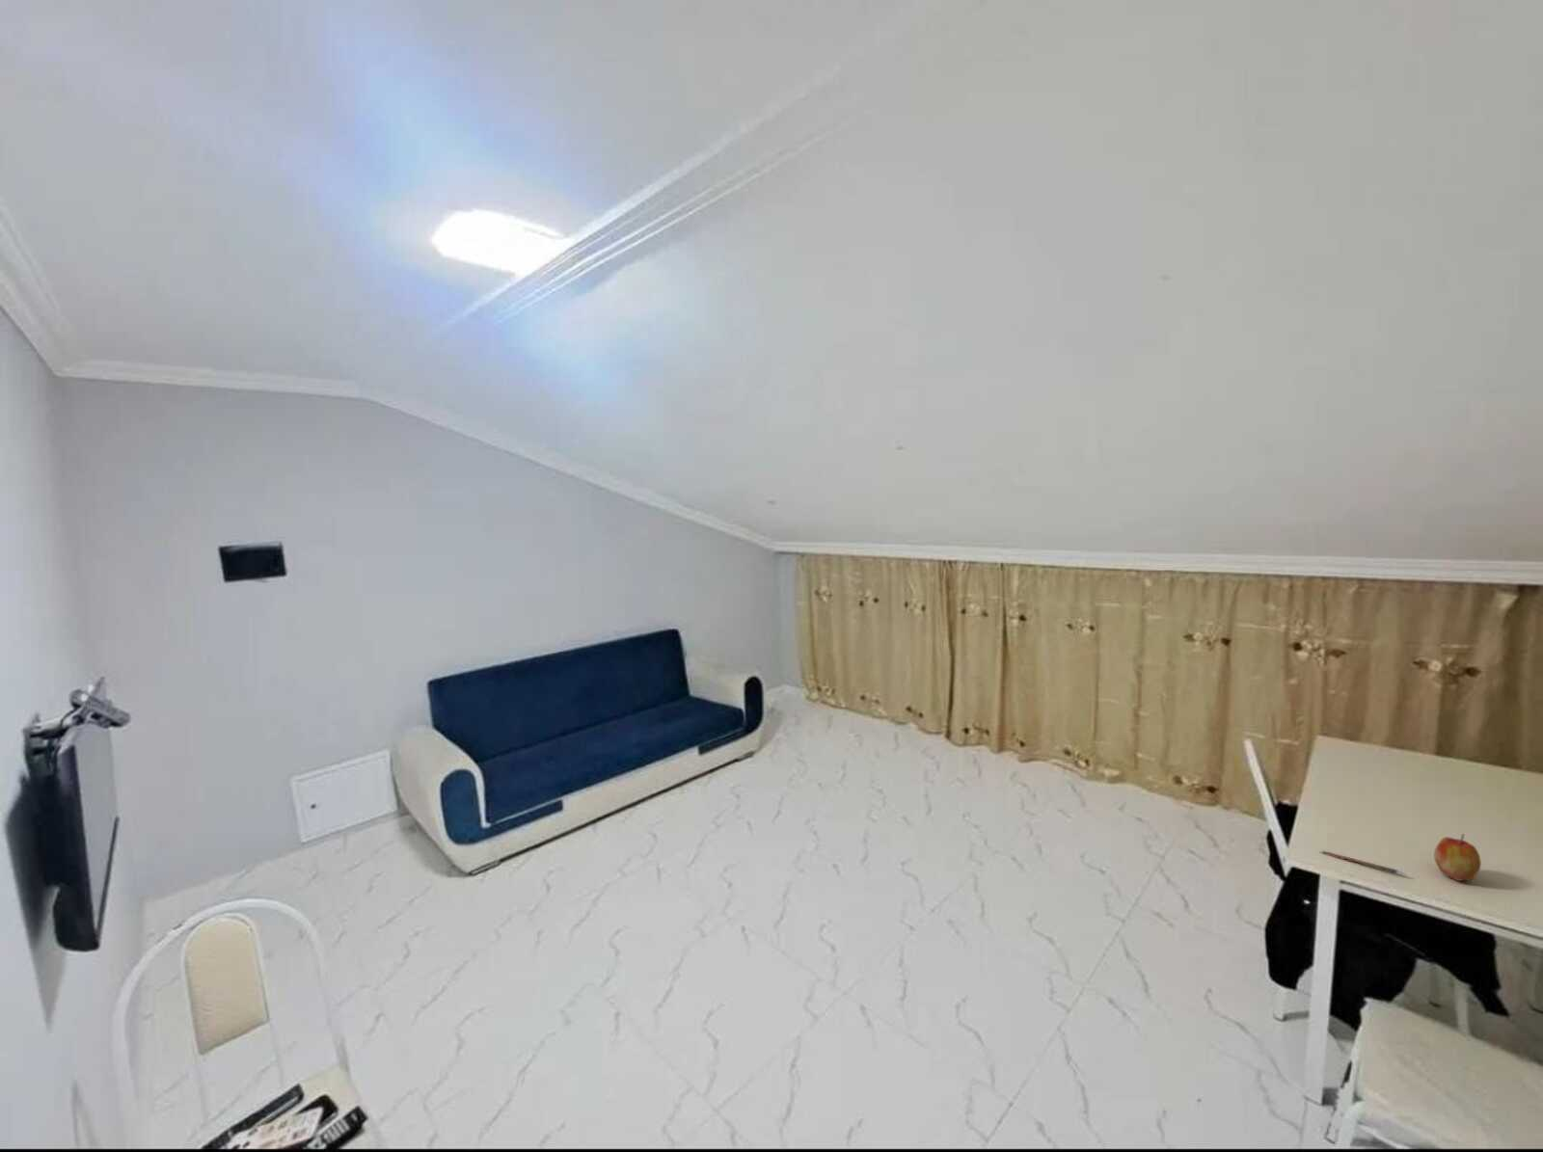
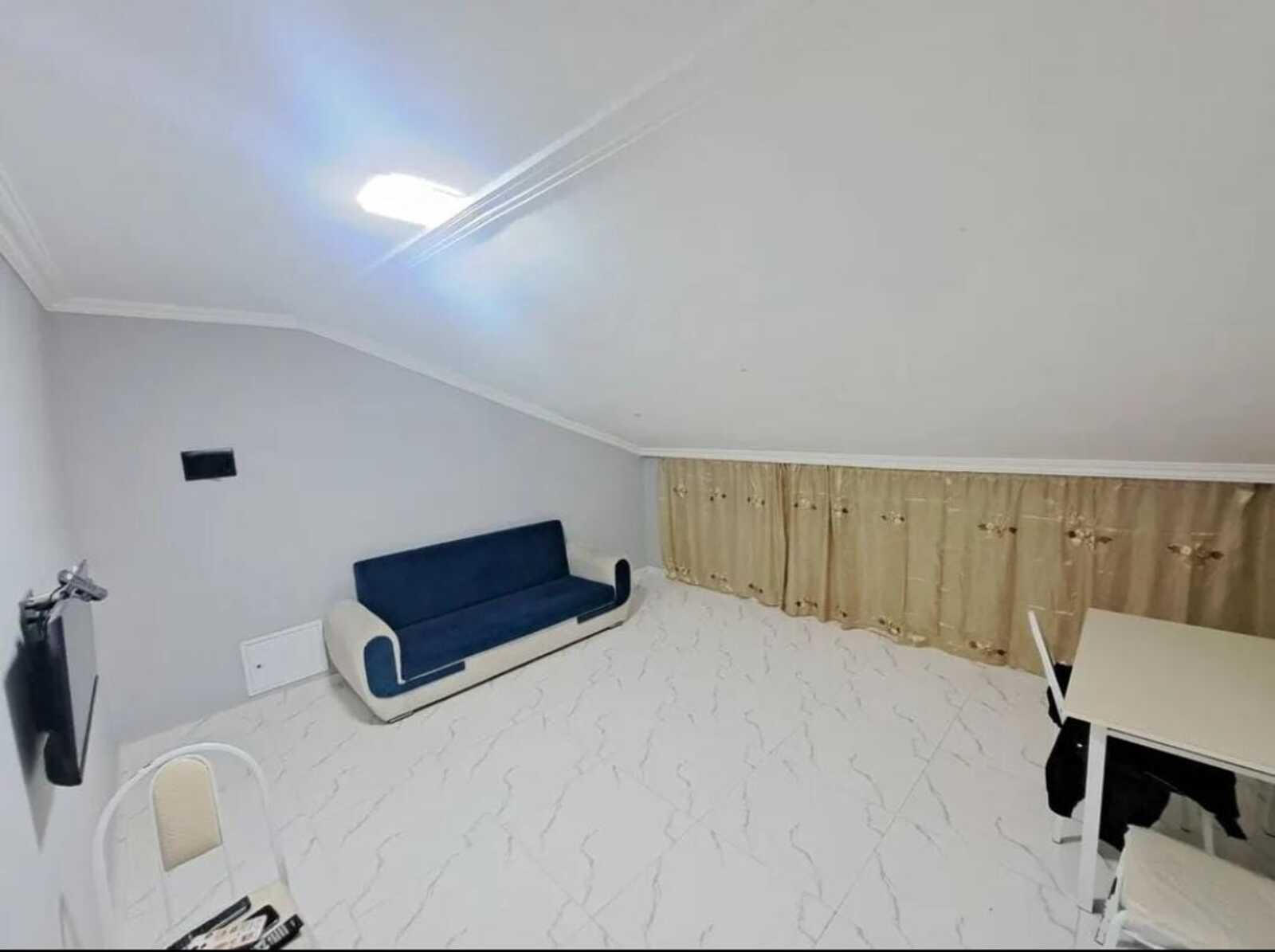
- pen (1361, 862)
- apple (1457, 856)
